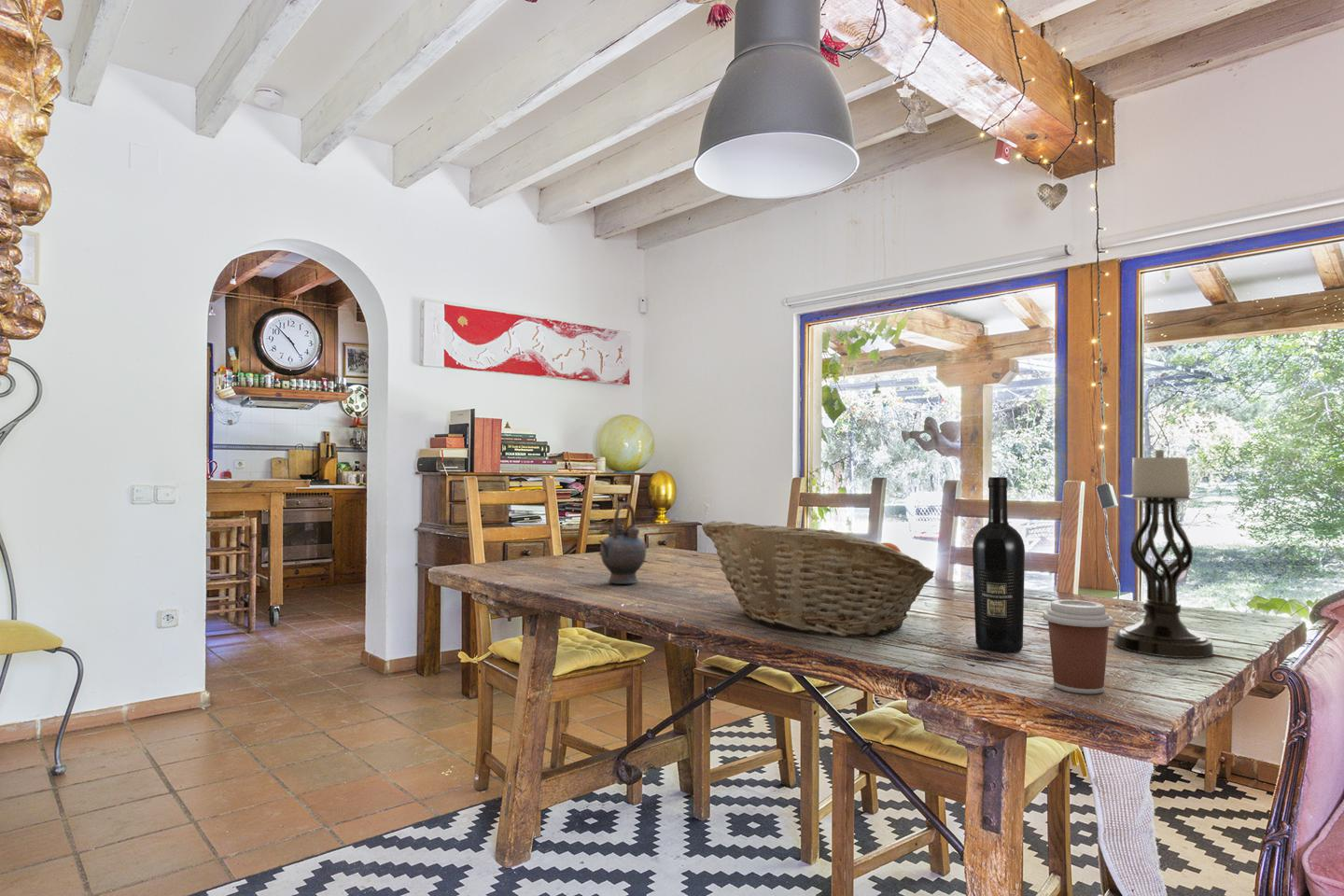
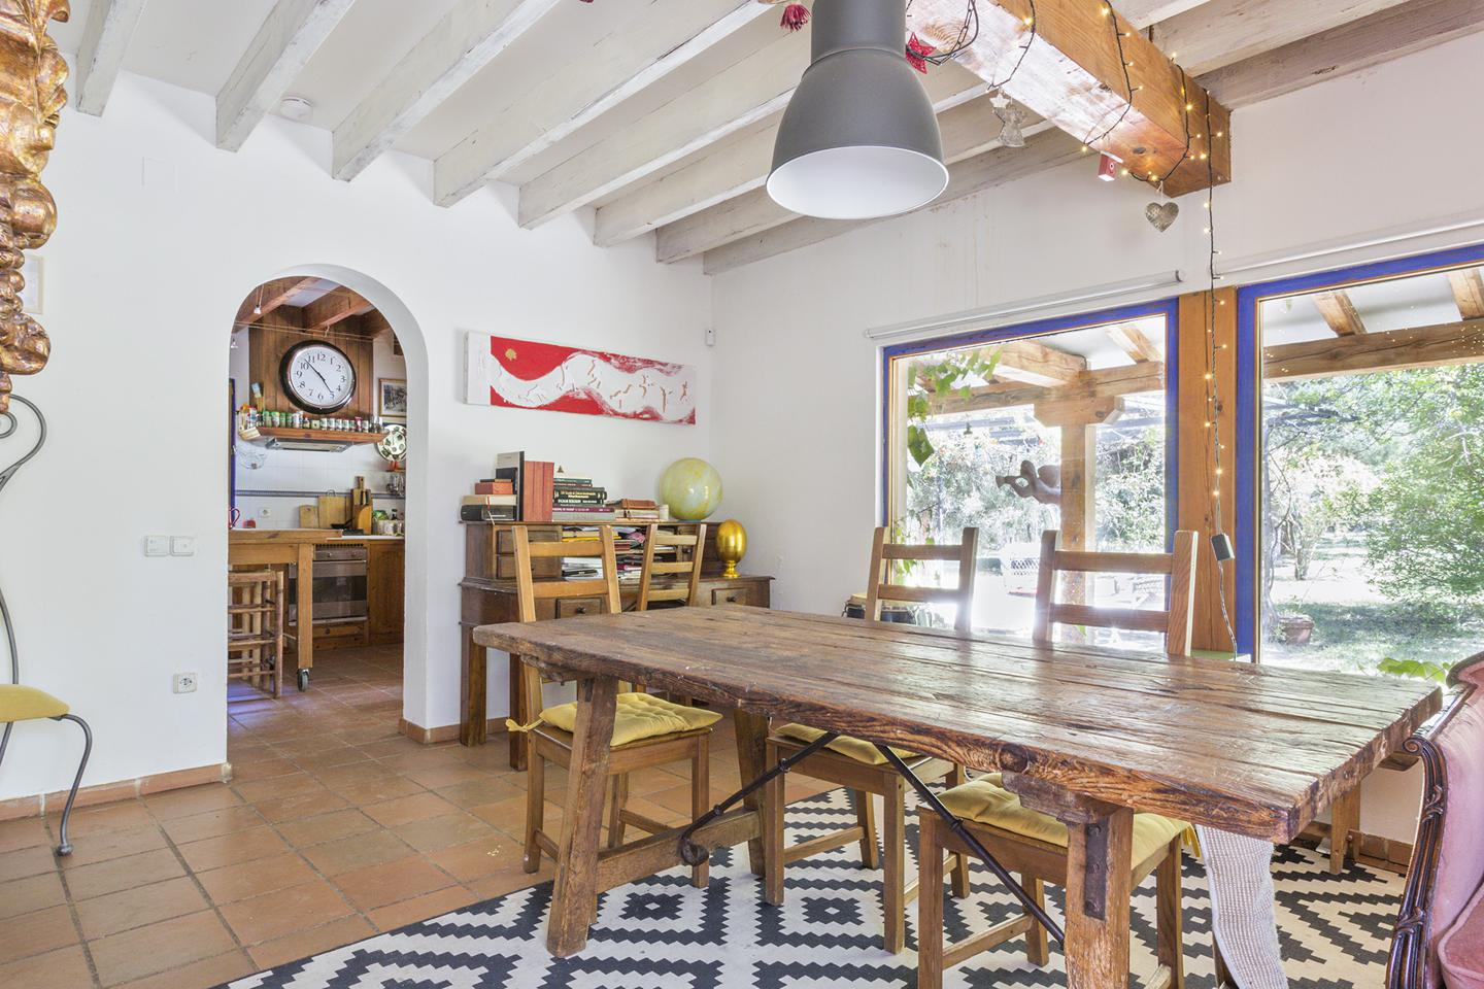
- teapot (619, 542)
- wine bottle (998, 562)
- candle holder (1163, 550)
- fruit basket (812, 569)
- coffee cup (1078, 645)
